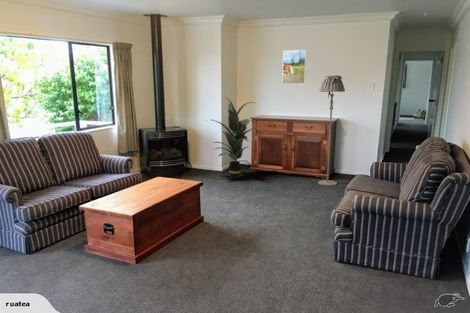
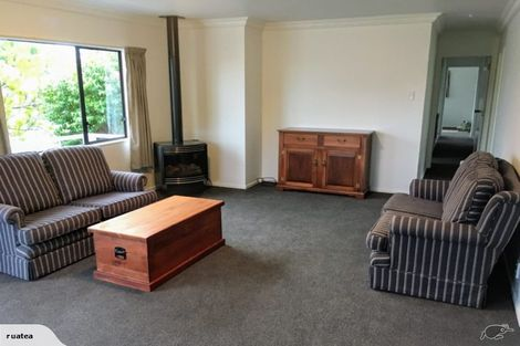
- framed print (294, 67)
- floor lamp (329, 130)
- indoor plant (233, 138)
